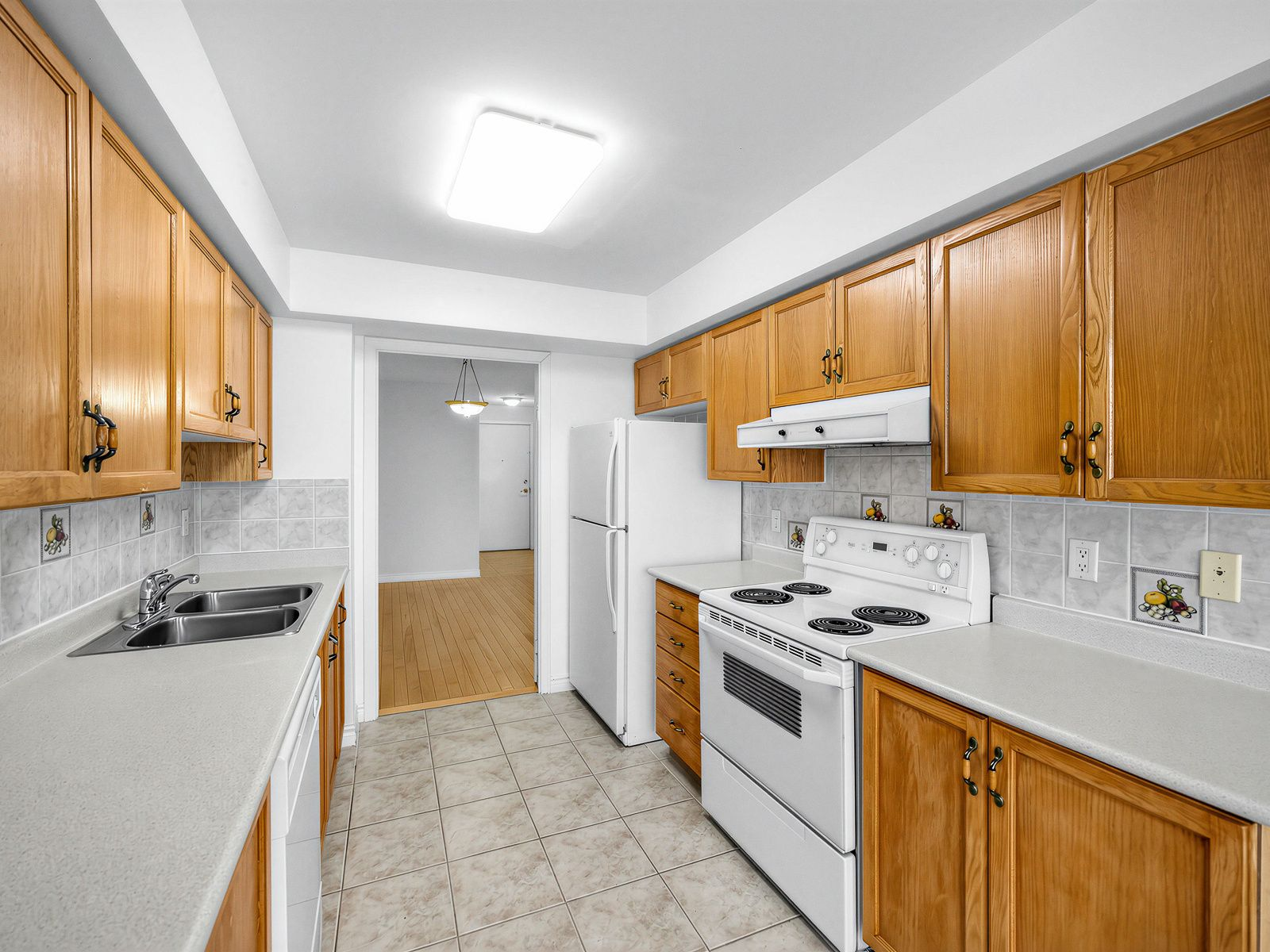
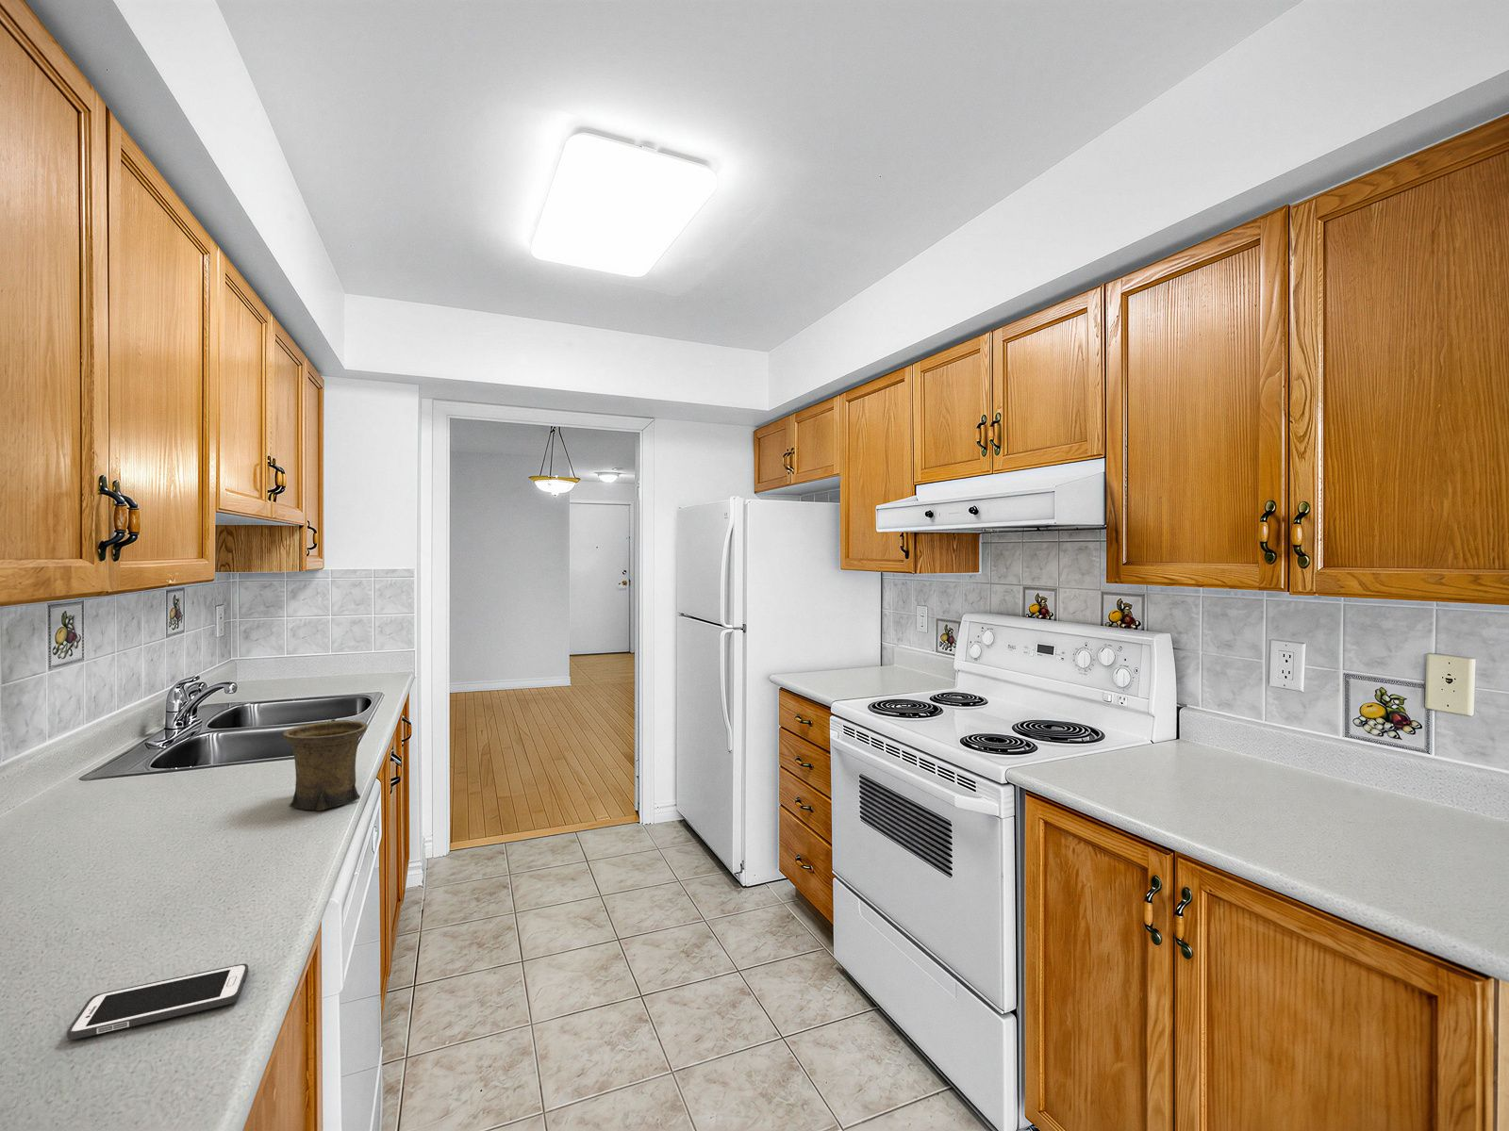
+ mug (324, 765)
+ cell phone (164, 999)
